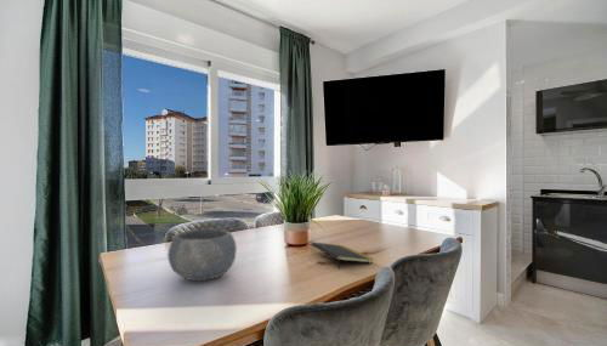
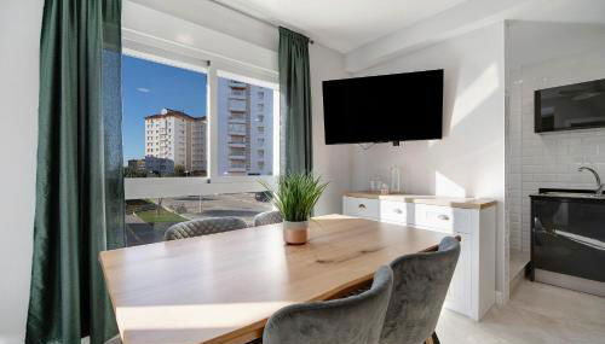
- bowl (203, 255)
- notepad (340, 251)
